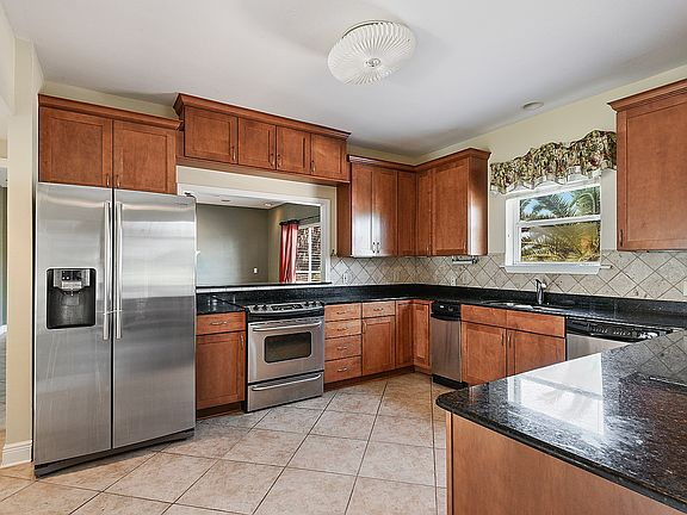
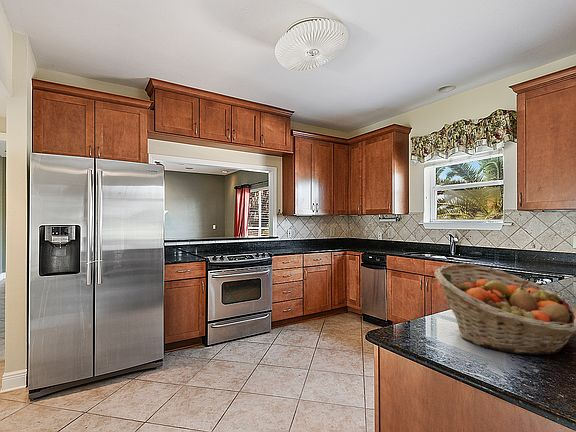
+ fruit basket (503, 302)
